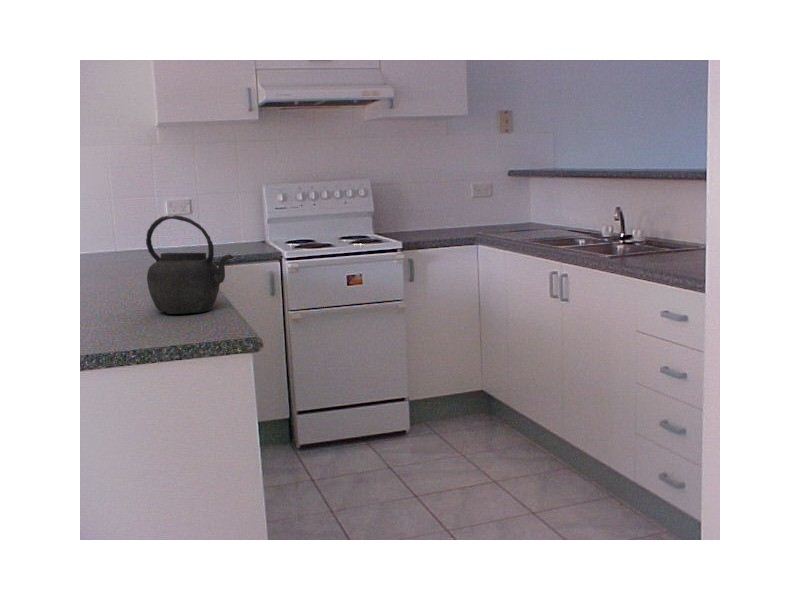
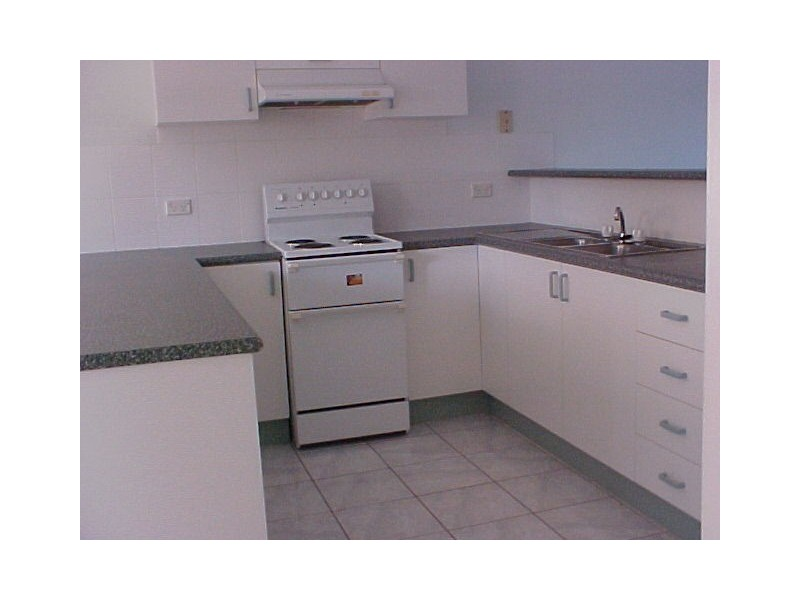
- kettle (190, 263)
